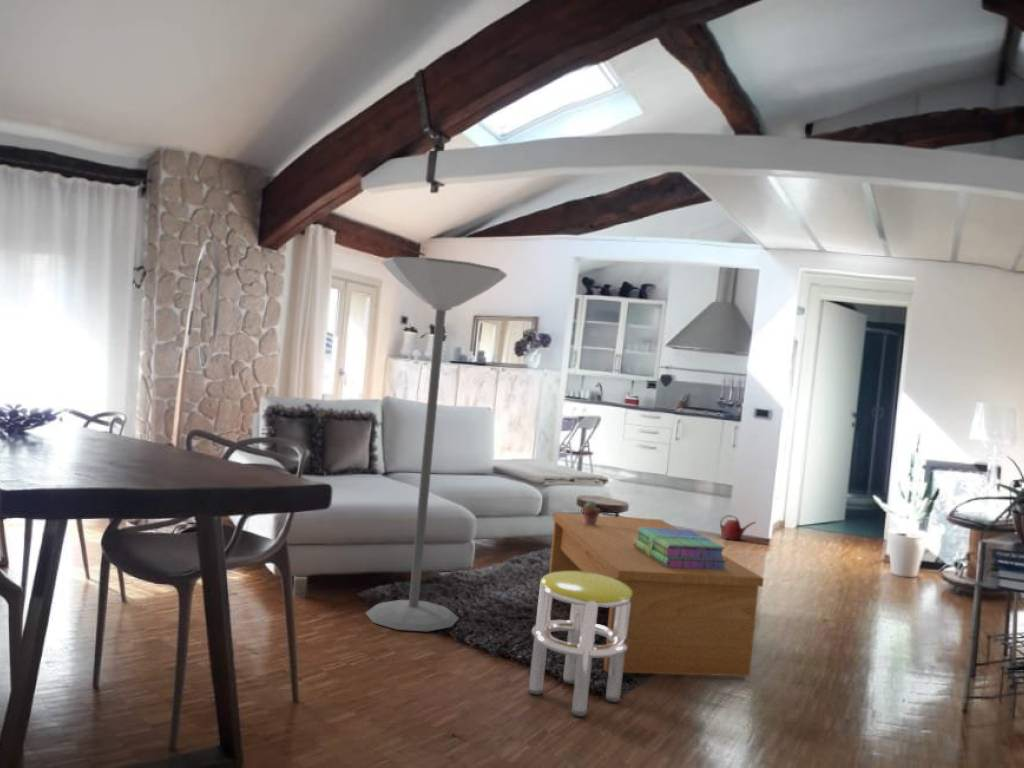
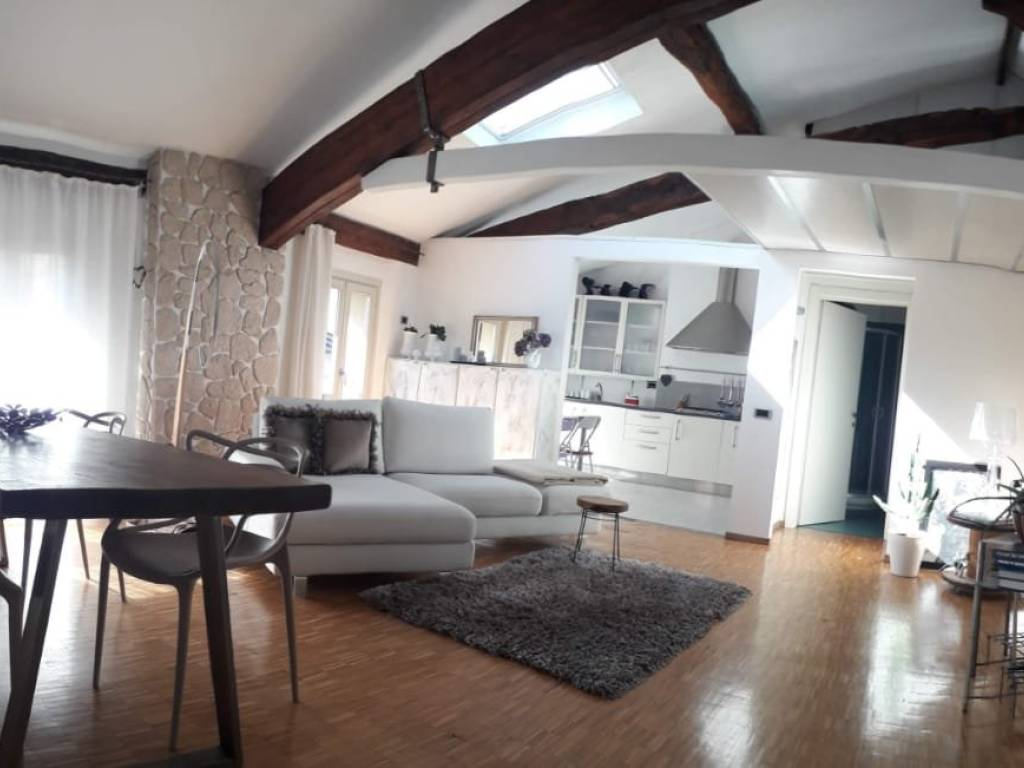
- watering can (737, 527)
- stack of books (679, 547)
- coffee table (639, 584)
- floor lamp (428, 442)
- stool (580, 637)
- potted succulent (591, 512)
